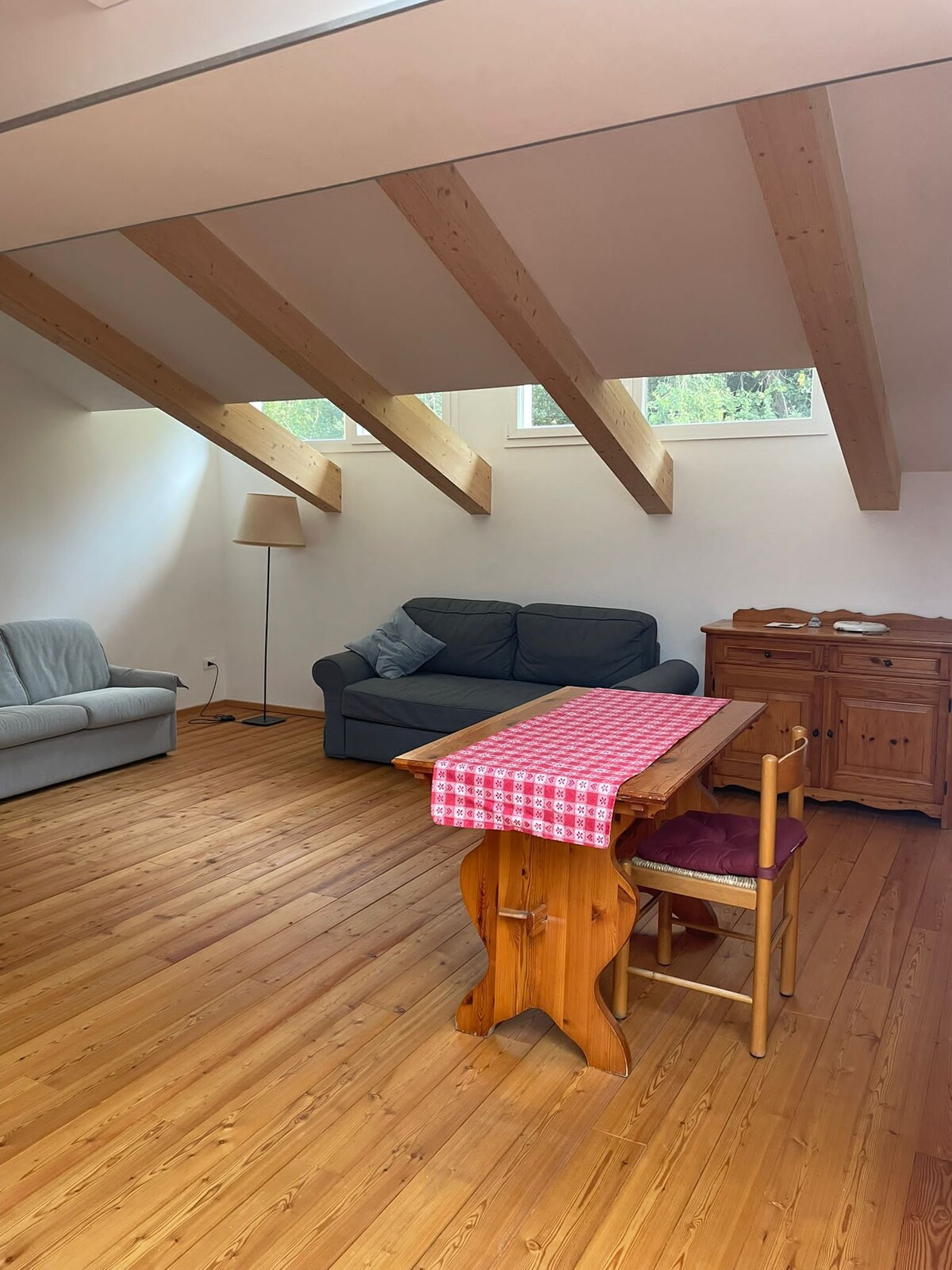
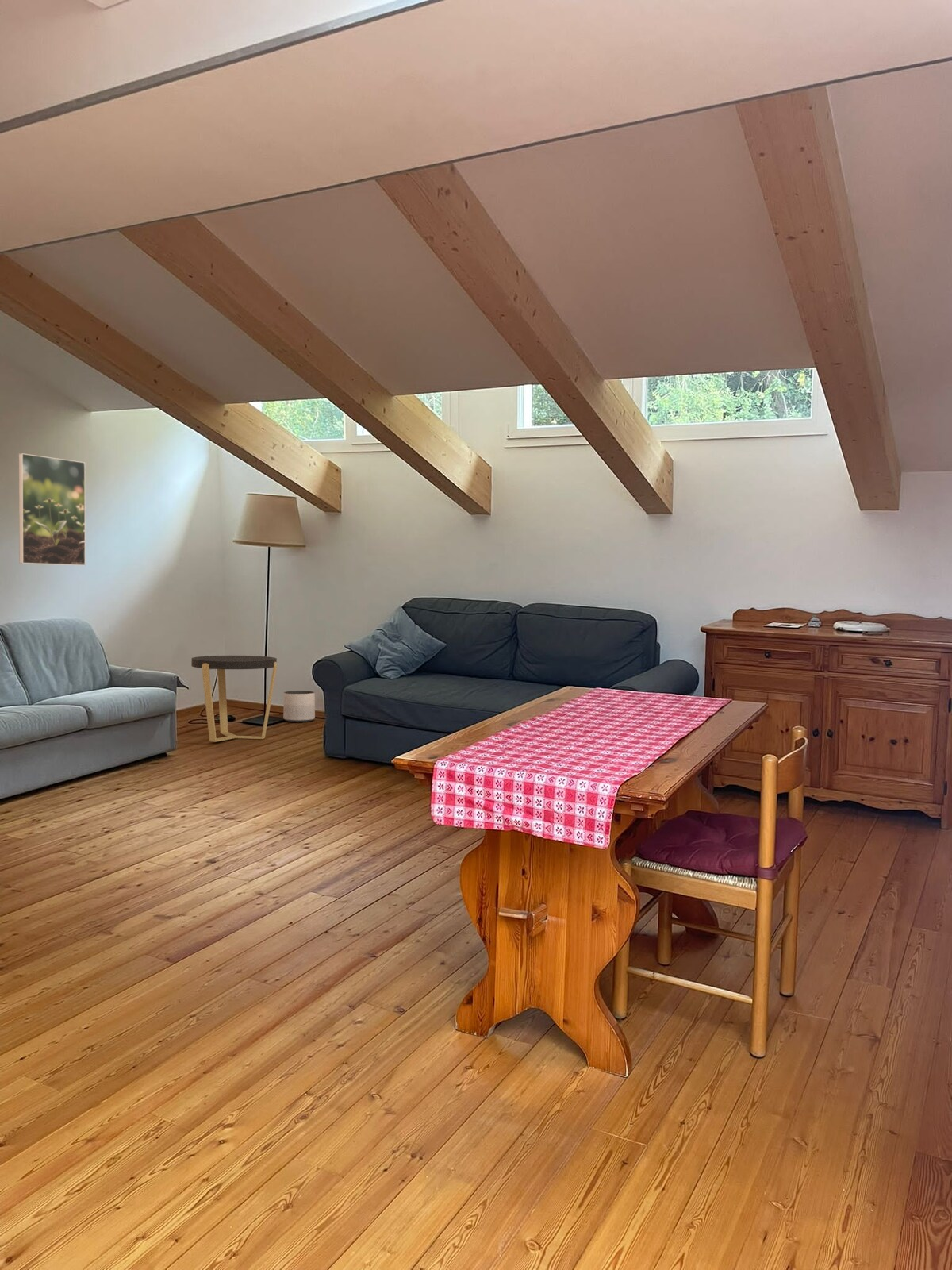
+ planter (299, 706)
+ side table (226, 700)
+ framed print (53, 511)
